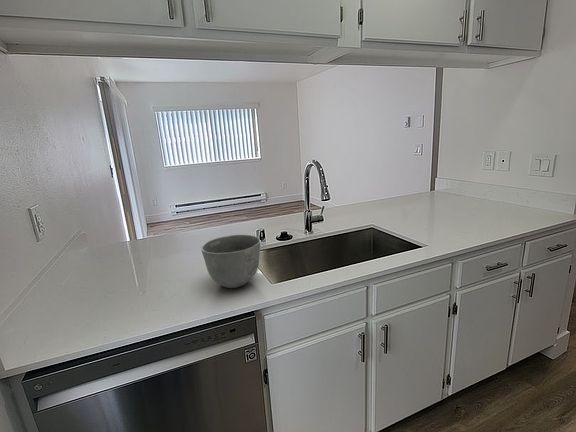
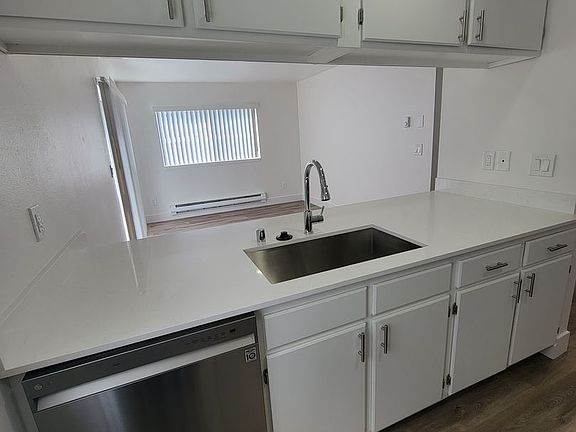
- bowl (233, 262)
